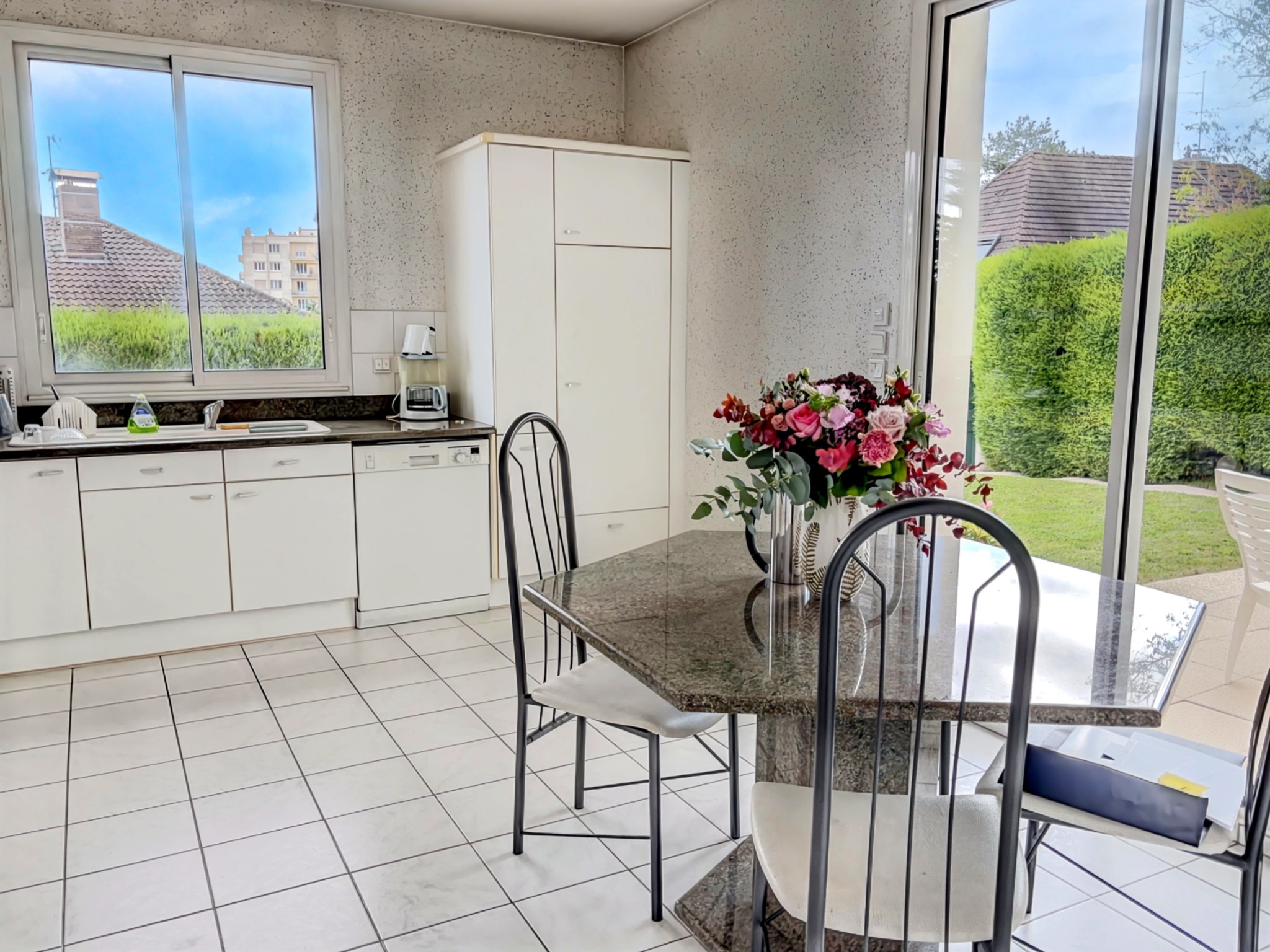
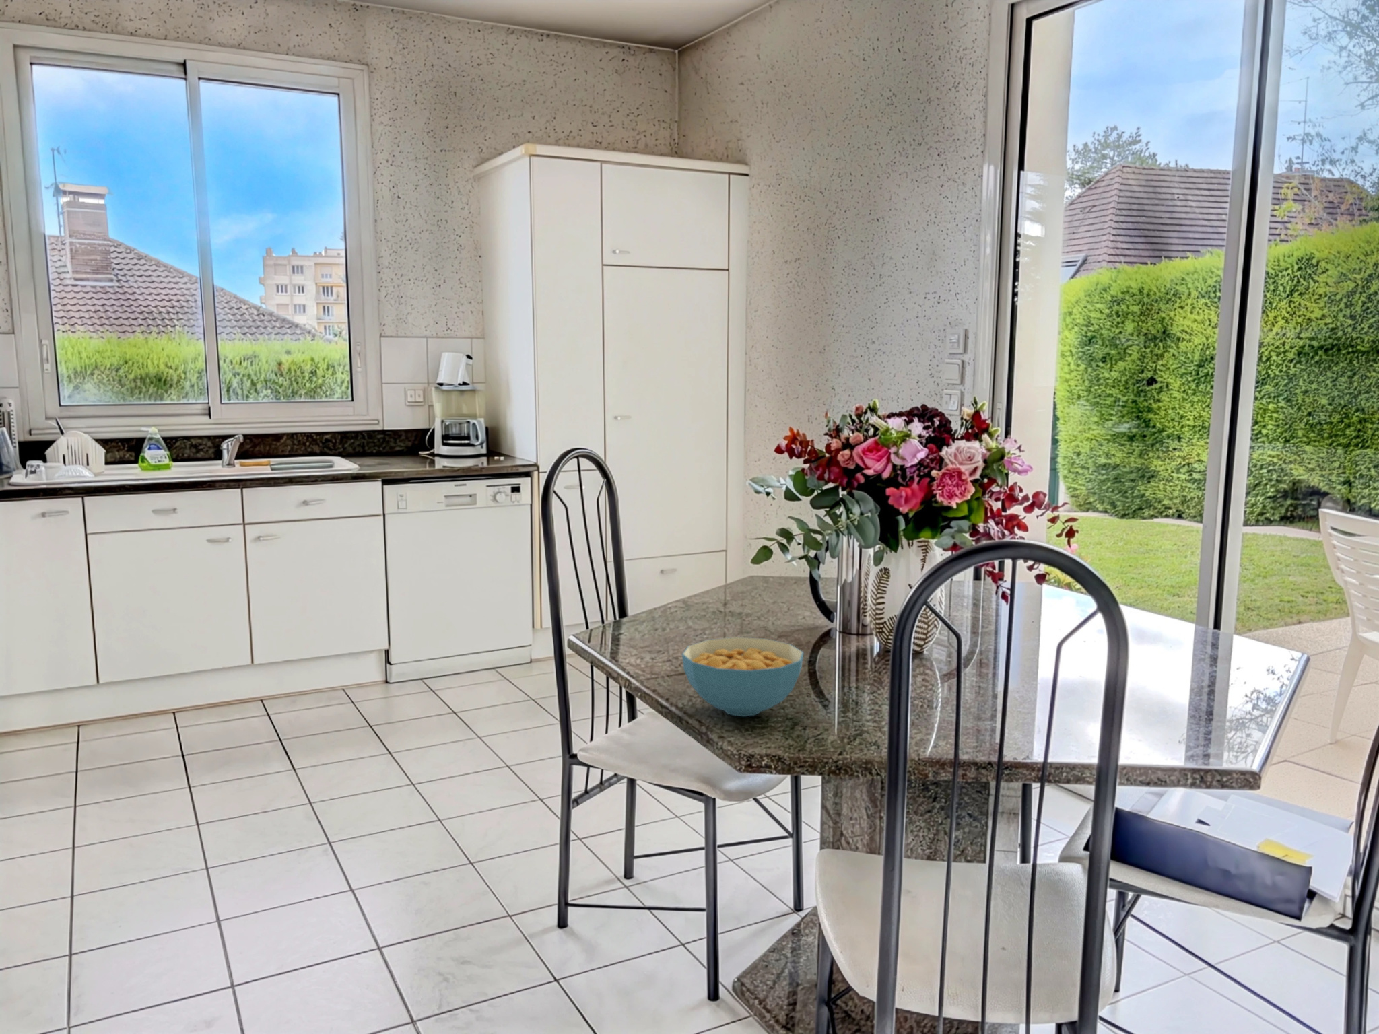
+ cereal bowl (742, 681)
